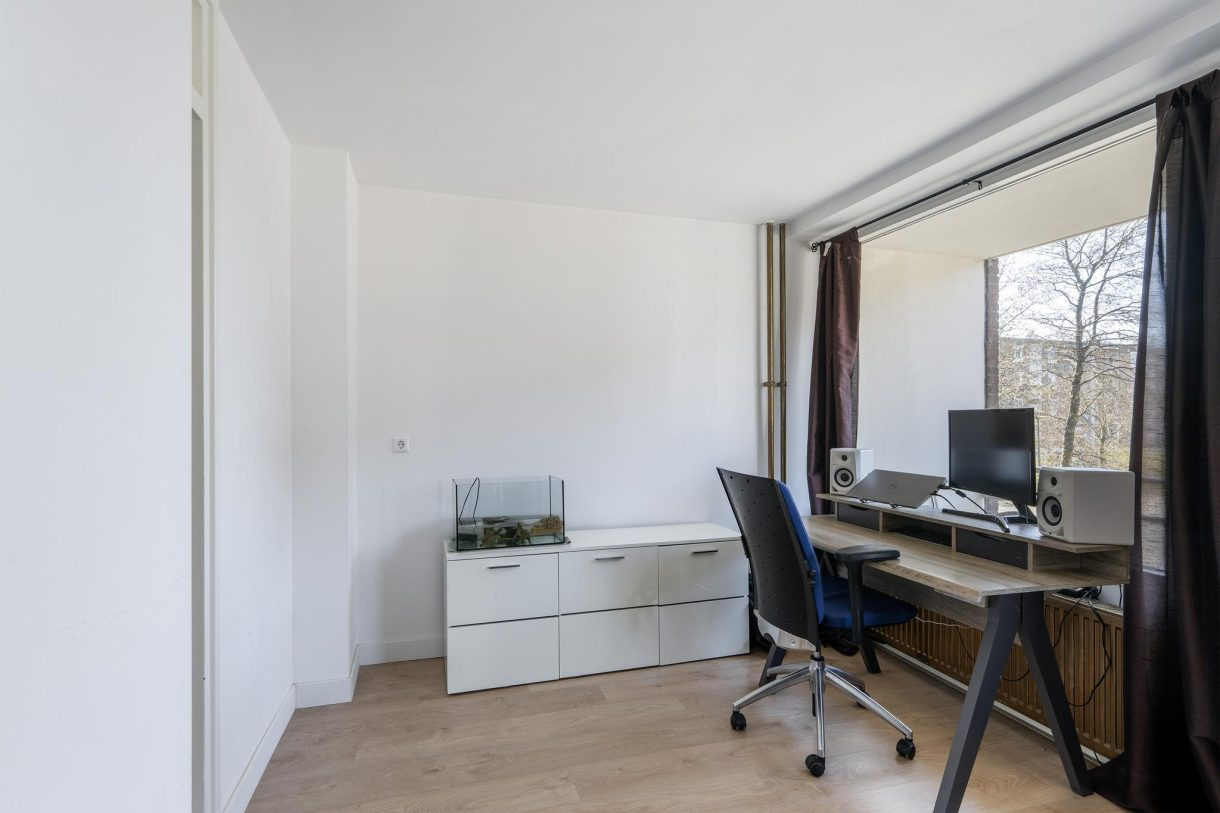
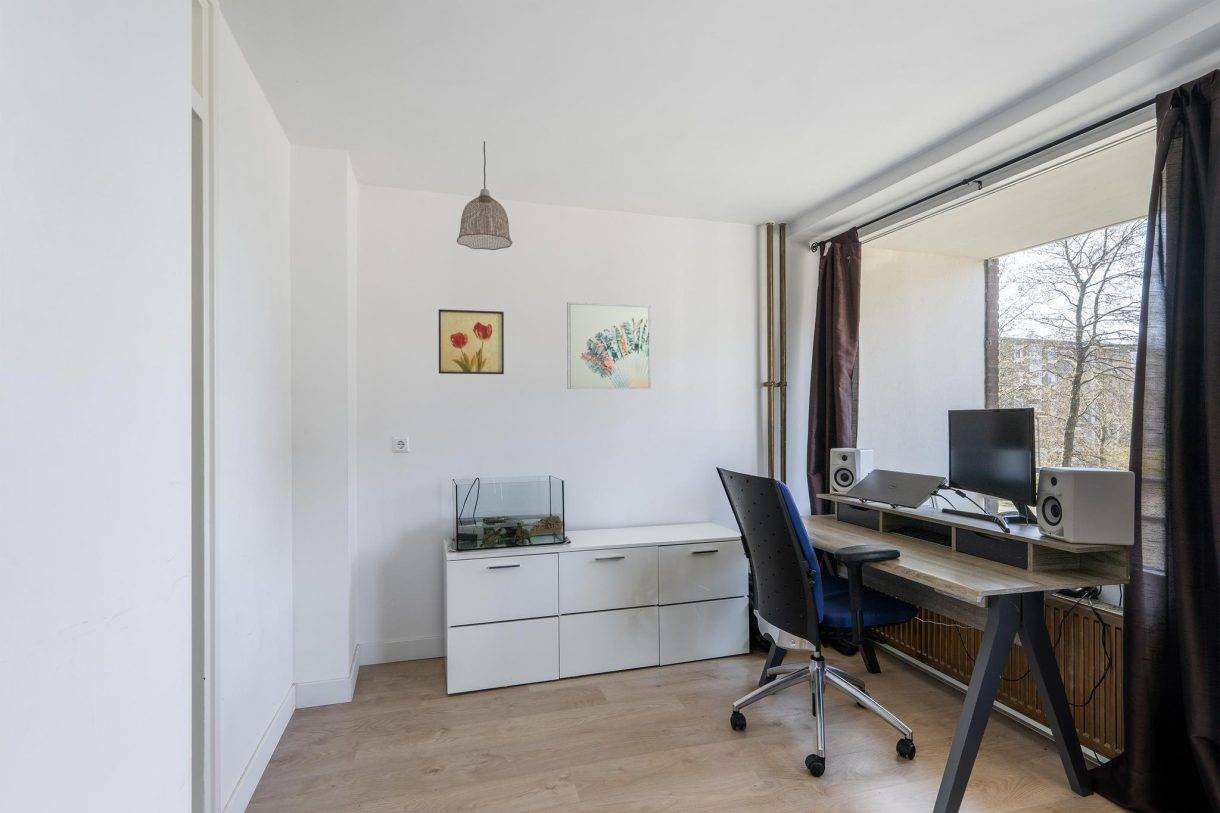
+ pendant lamp (484, 192)
+ wall art (609, 346)
+ wall art (471, 342)
